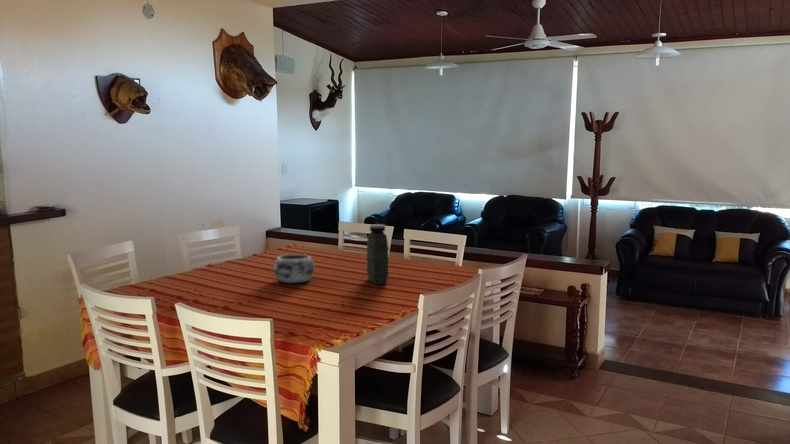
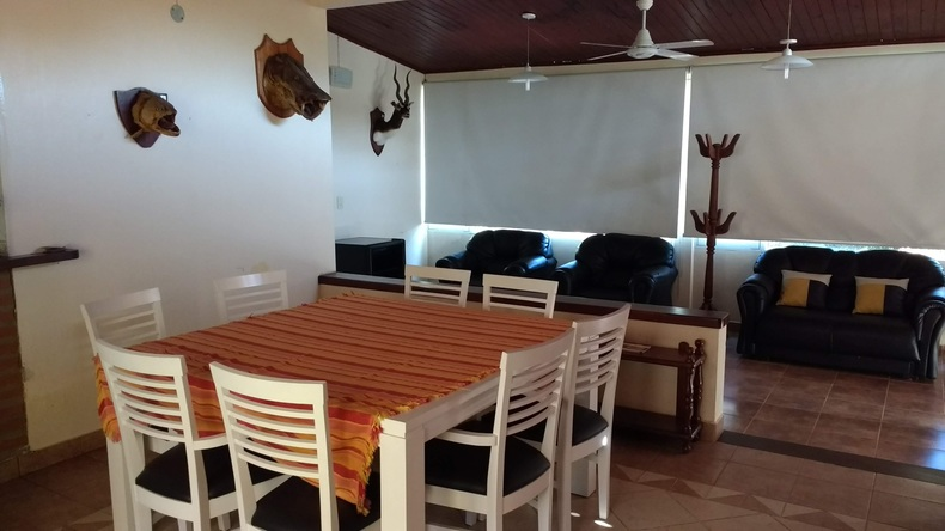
- water jug (377, 253)
- decorative bowl (294, 268)
